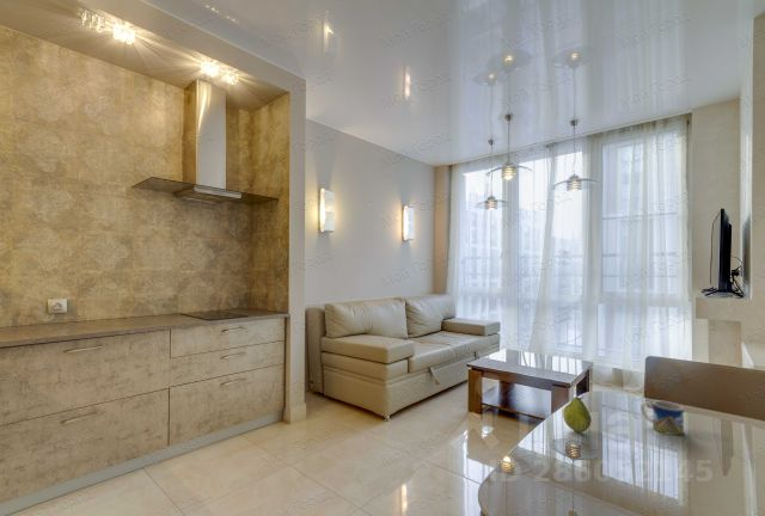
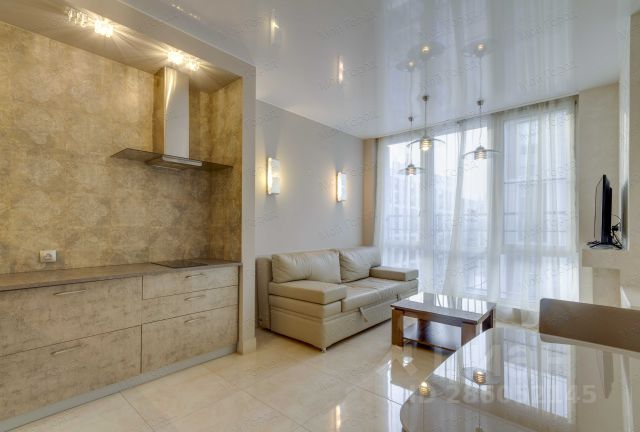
- fruit (576, 413)
- mug (661, 416)
